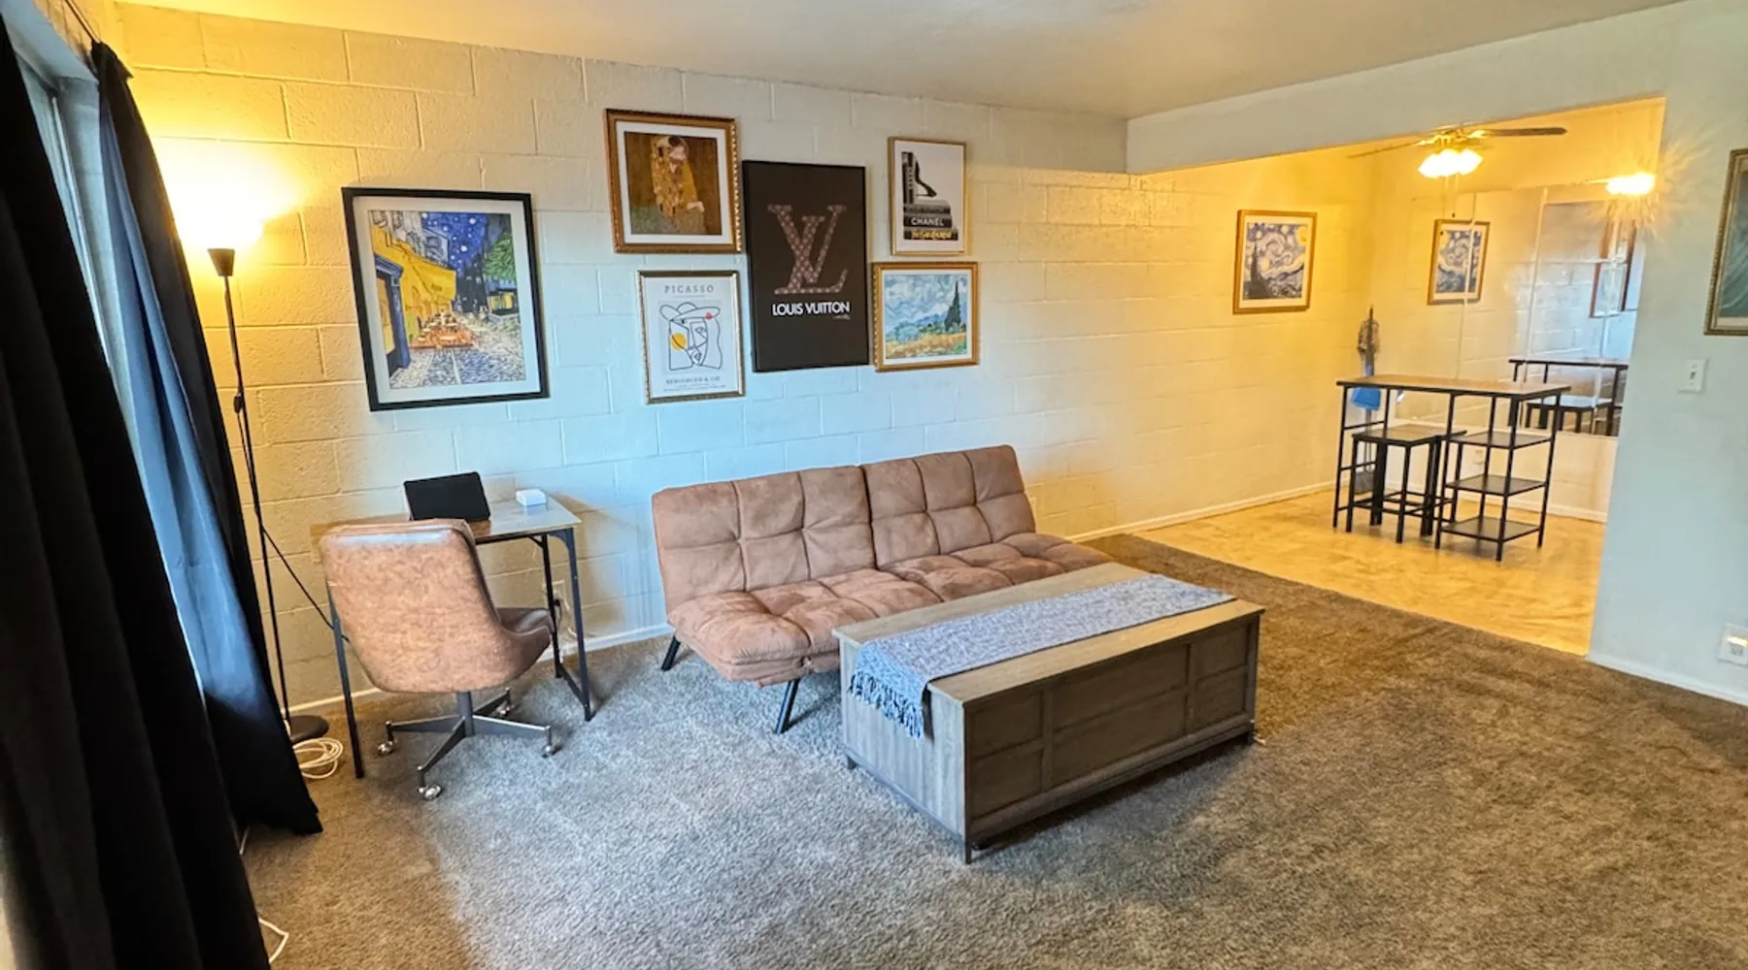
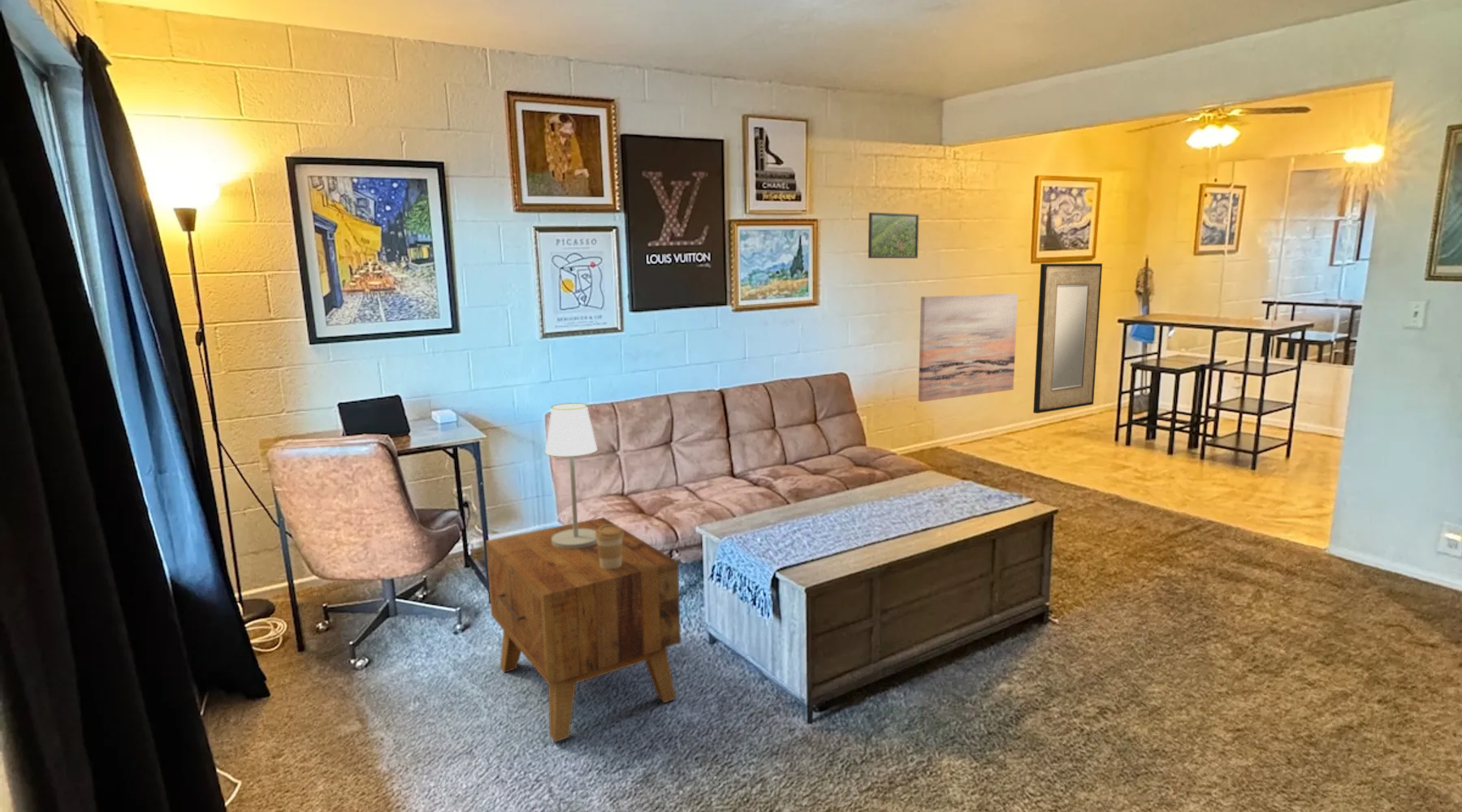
+ coffee cup (610, 546)
+ wall art (969, 345)
+ side table (577, 618)
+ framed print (893, 235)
+ table lamp (573, 473)
+ home mirror (1068, 337)
